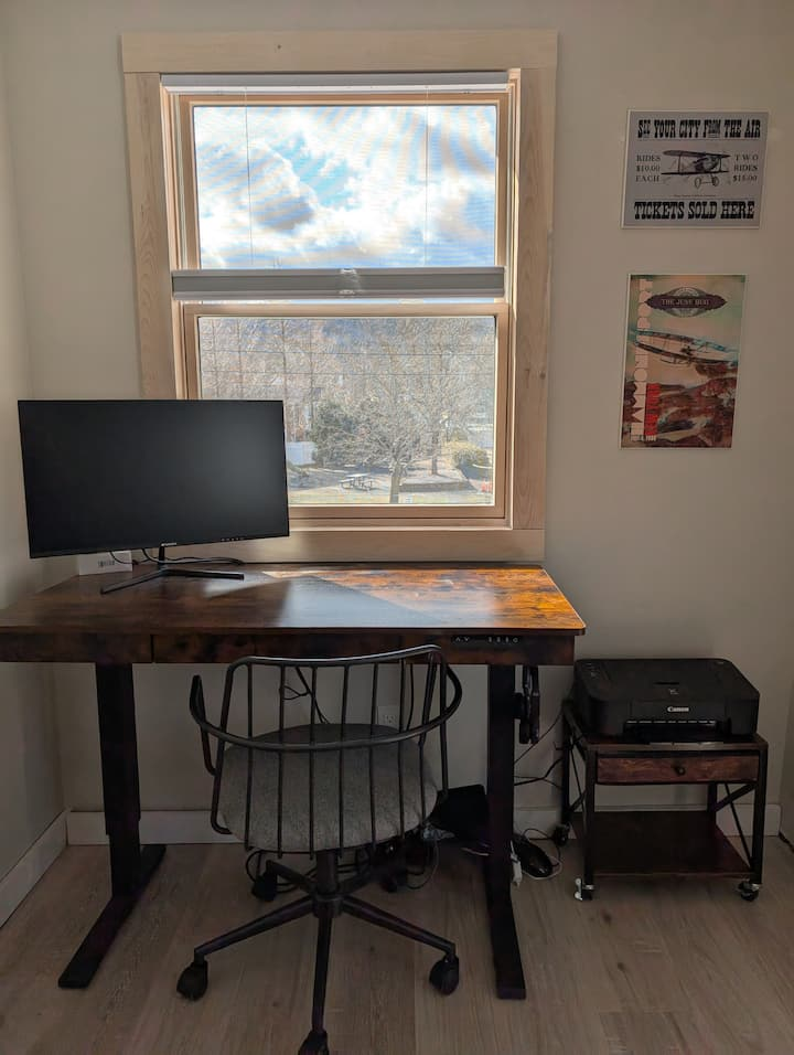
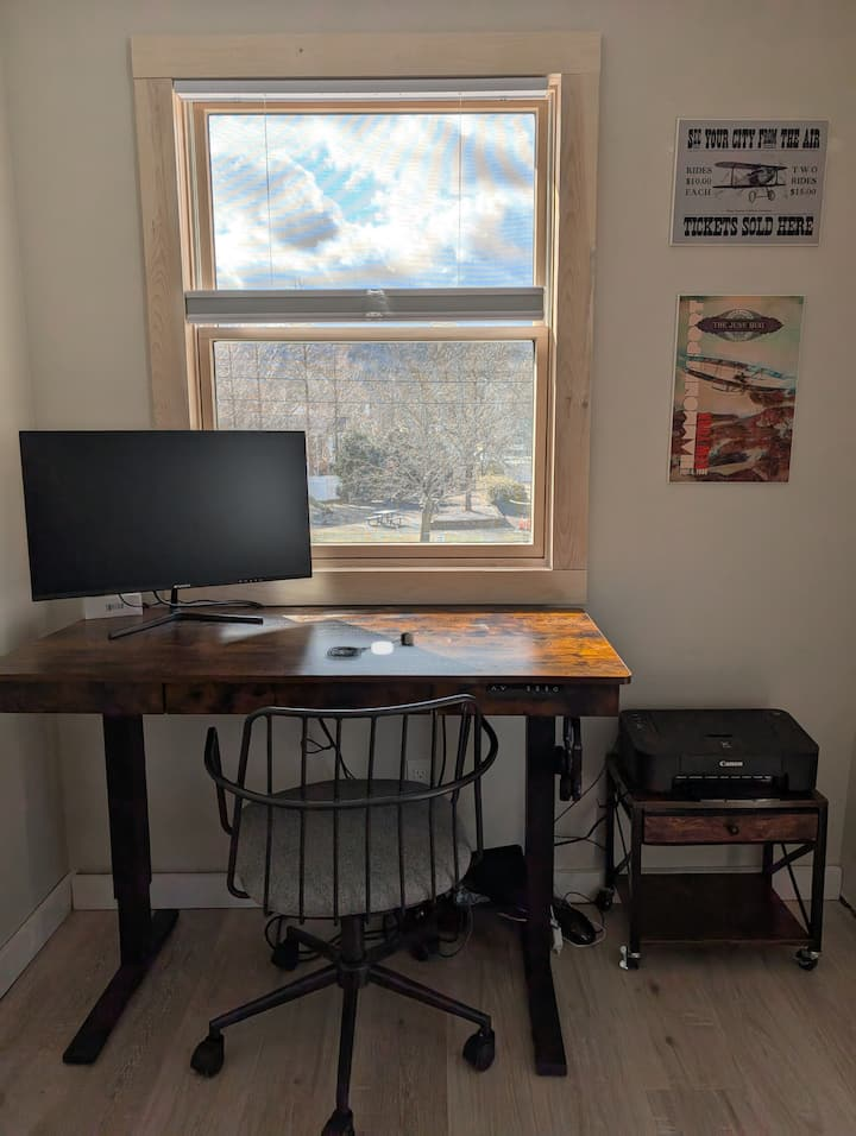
+ computer mouse (372, 644)
